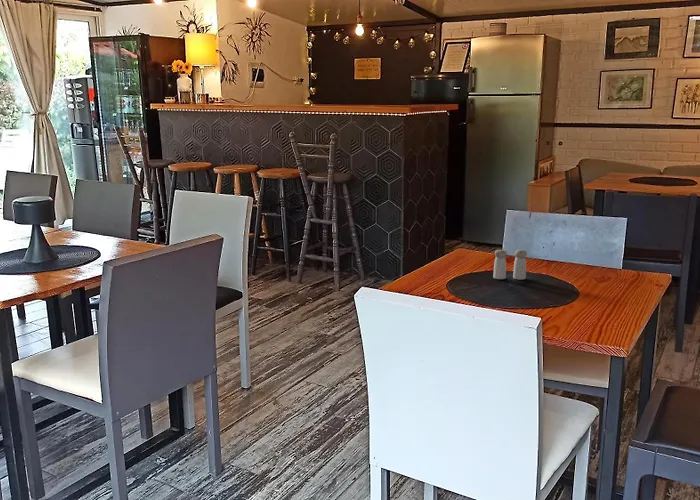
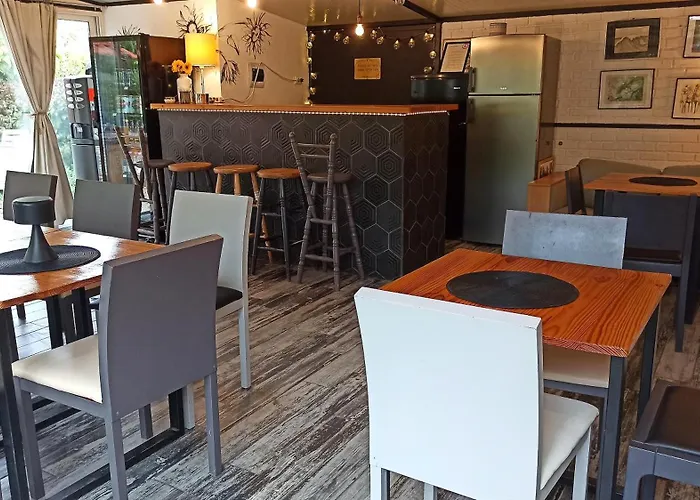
- salt and pepper shaker (514, 264)
